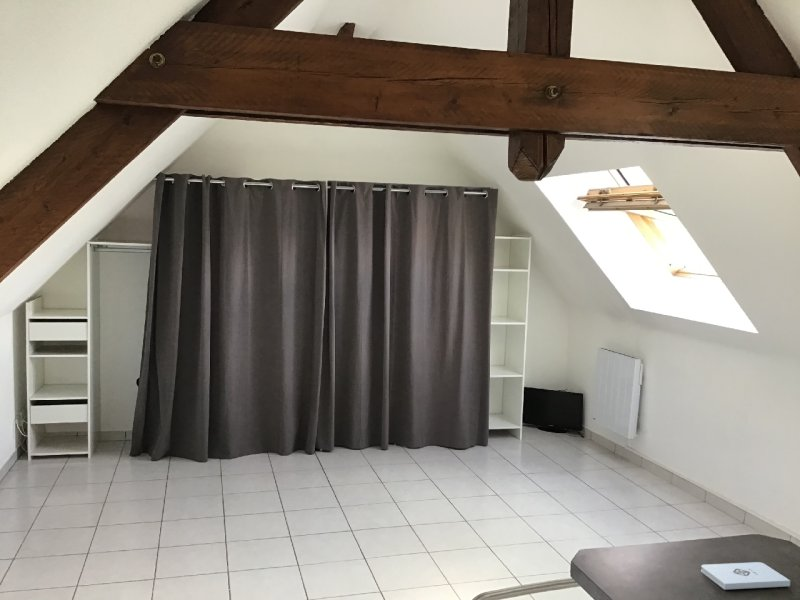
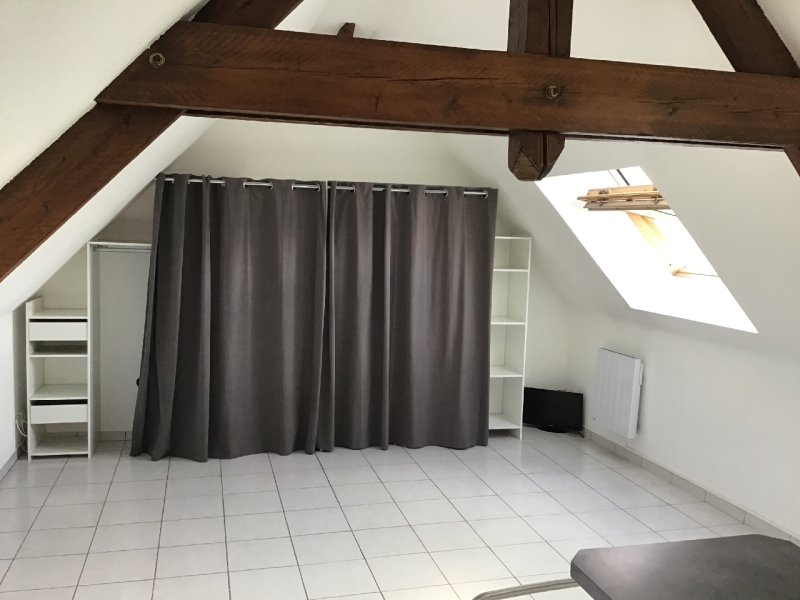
- notepad (743, 575)
